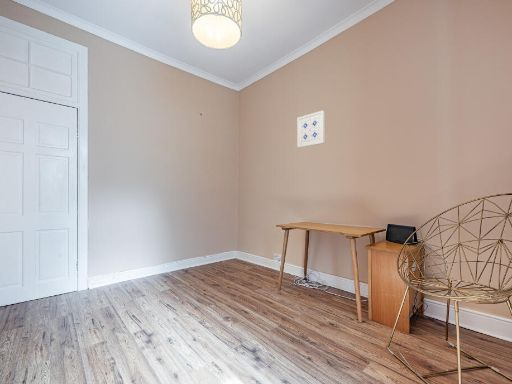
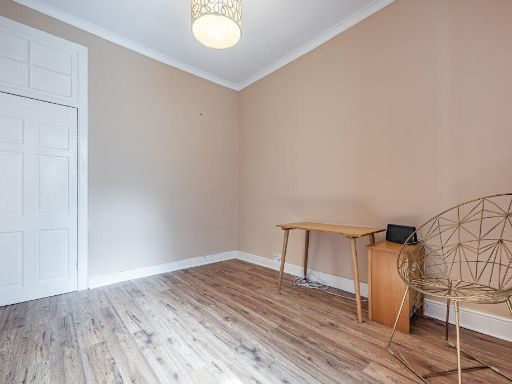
- wall art (310, 129)
